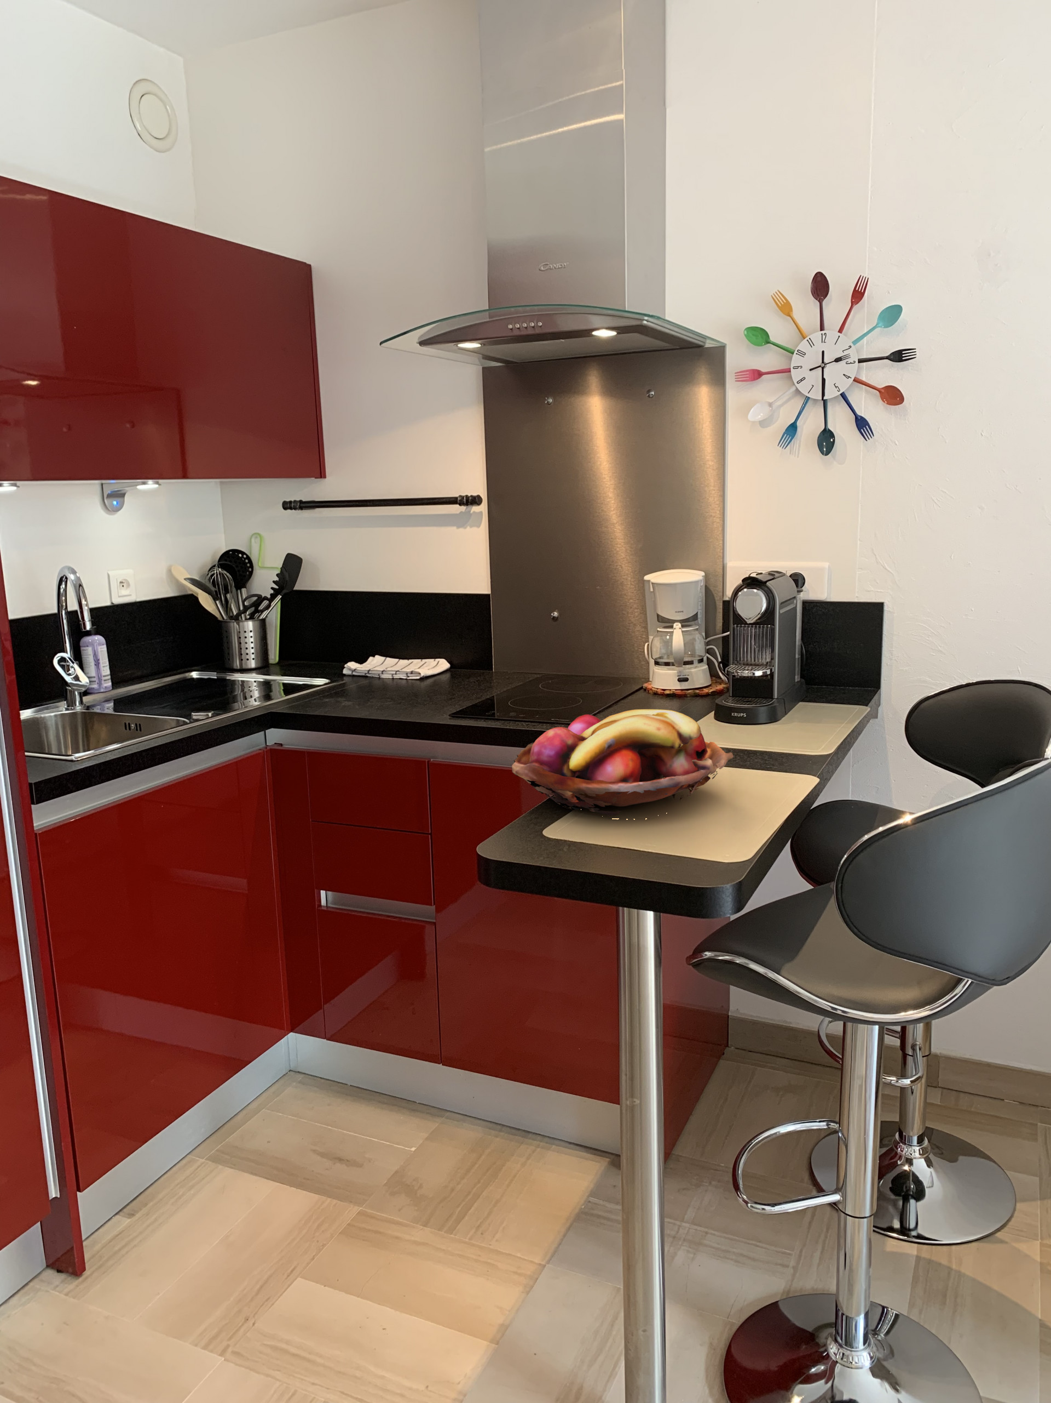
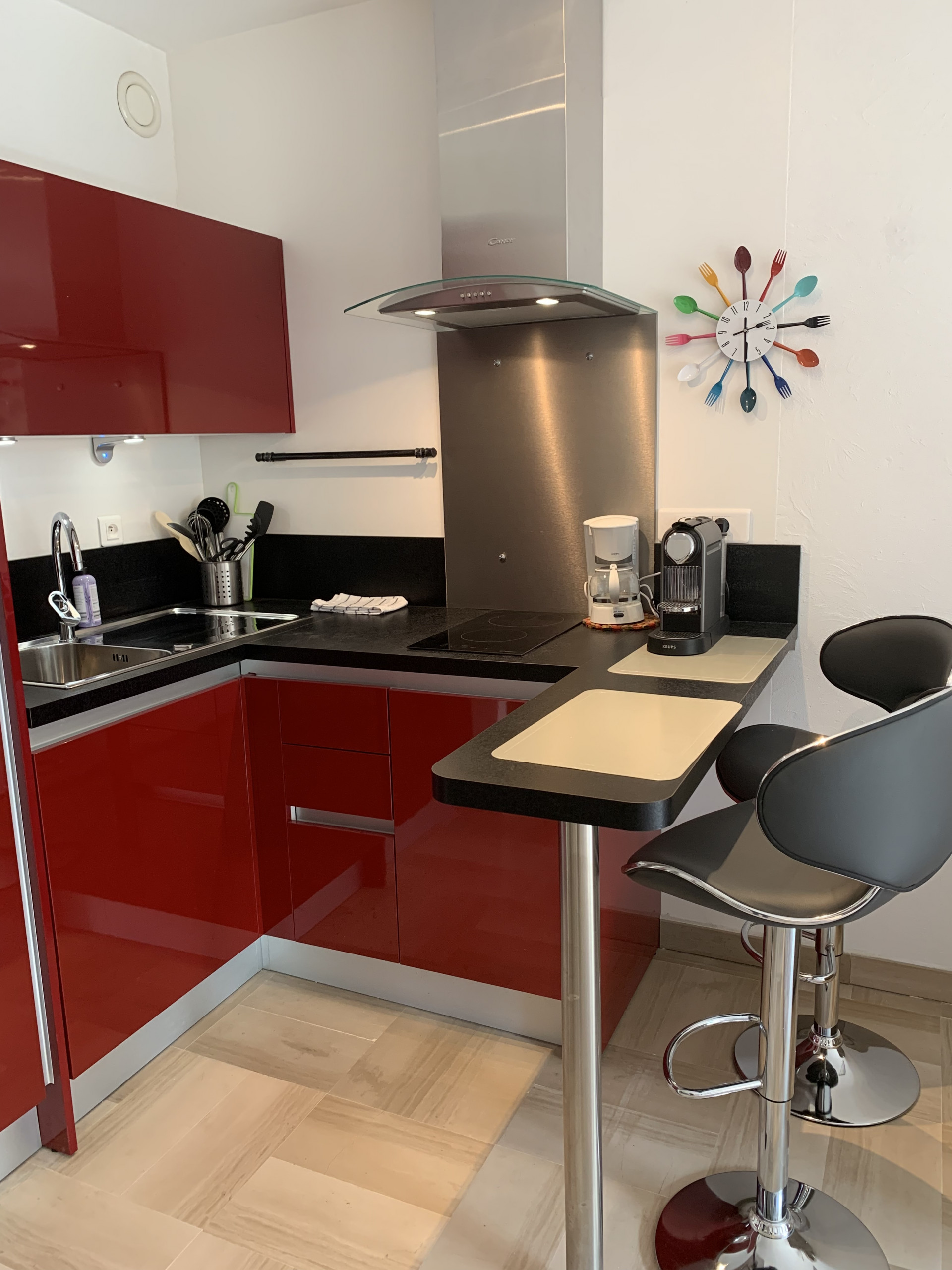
- fruit basket (619, 755)
